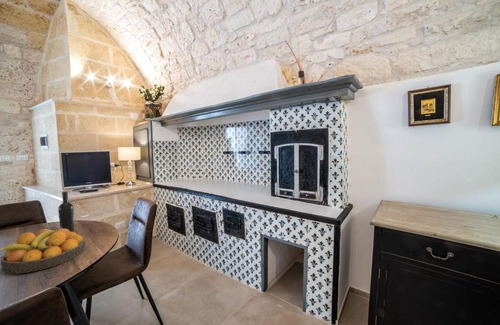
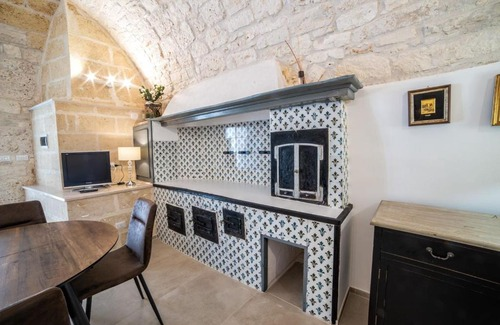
- fruit bowl (46, 243)
- wine bottle (66, 211)
